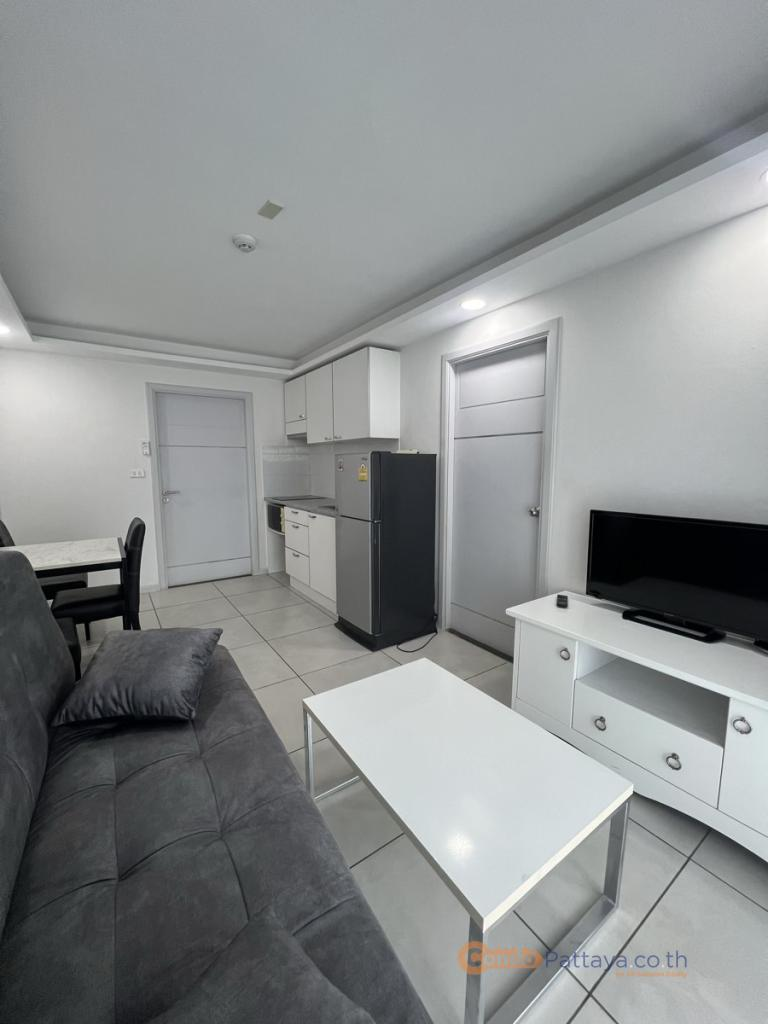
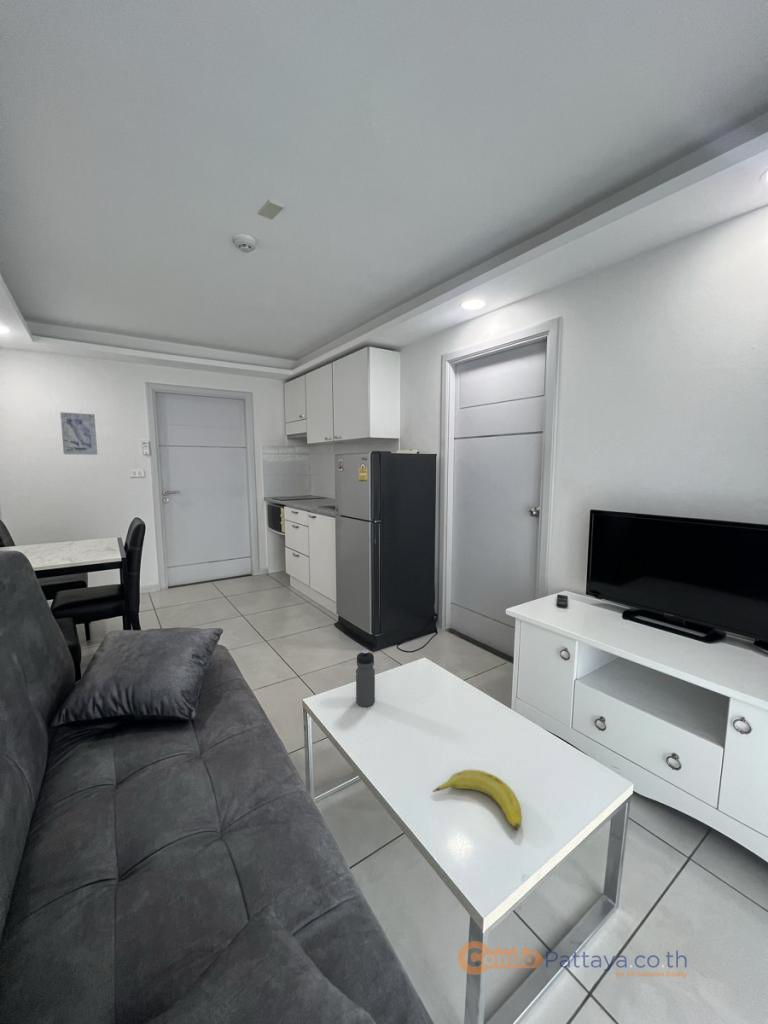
+ wall art (79, 434)
+ water bottle (365, 676)
+ fruit (481, 791)
